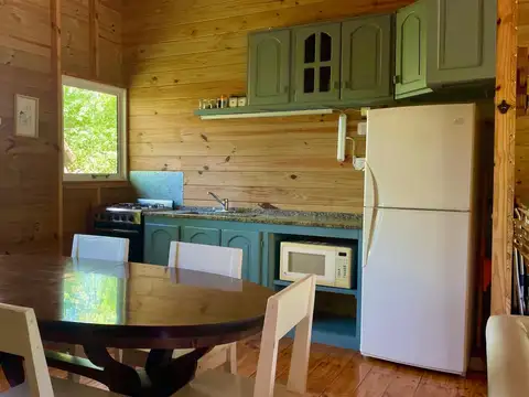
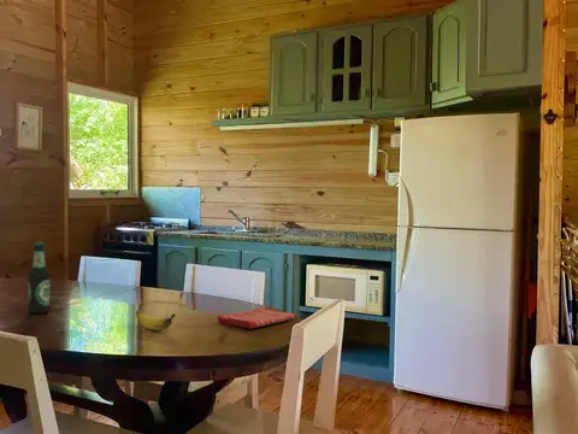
+ bottle (39, 277)
+ dish towel (256, 317)
+ banana (154, 319)
